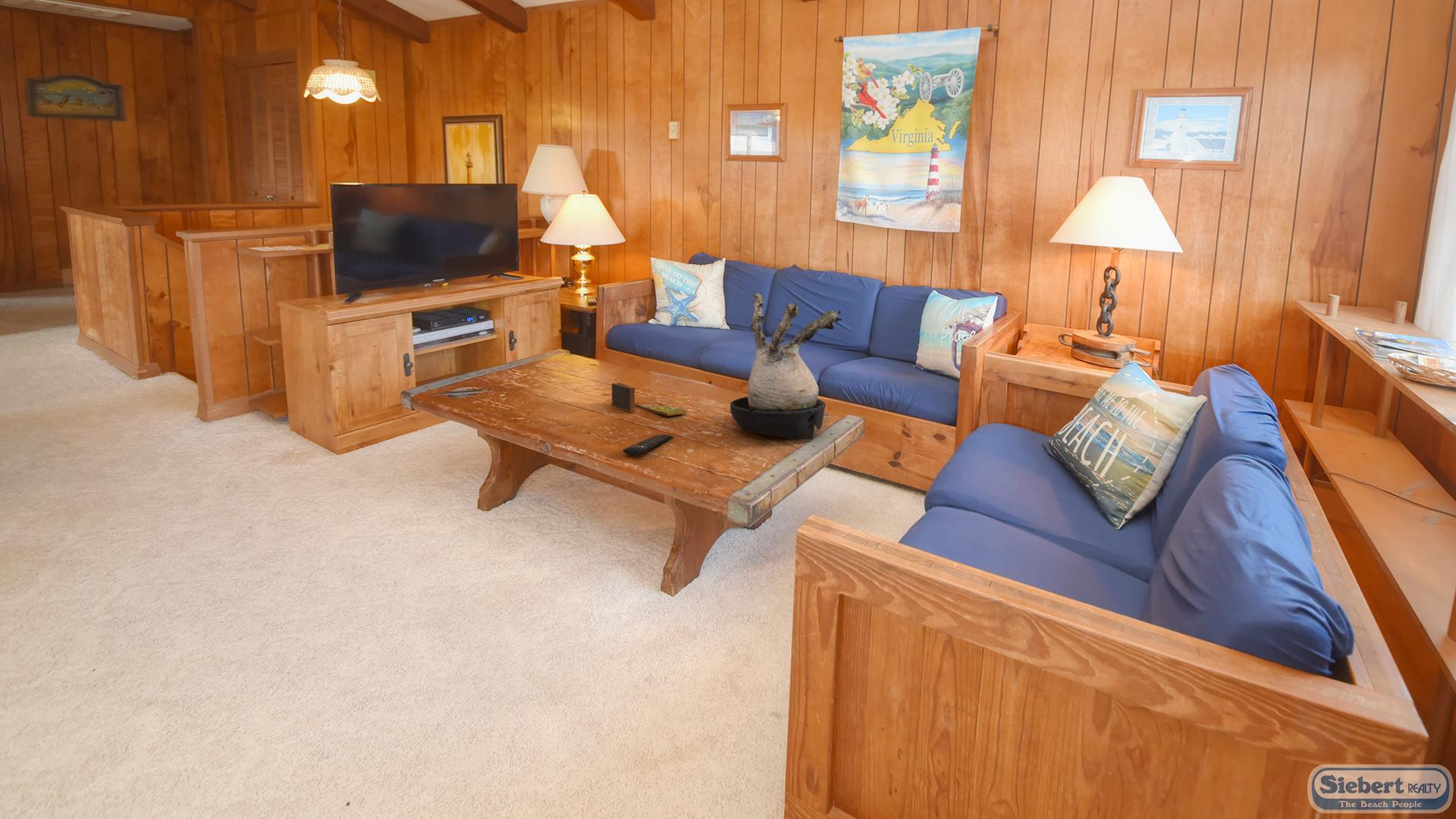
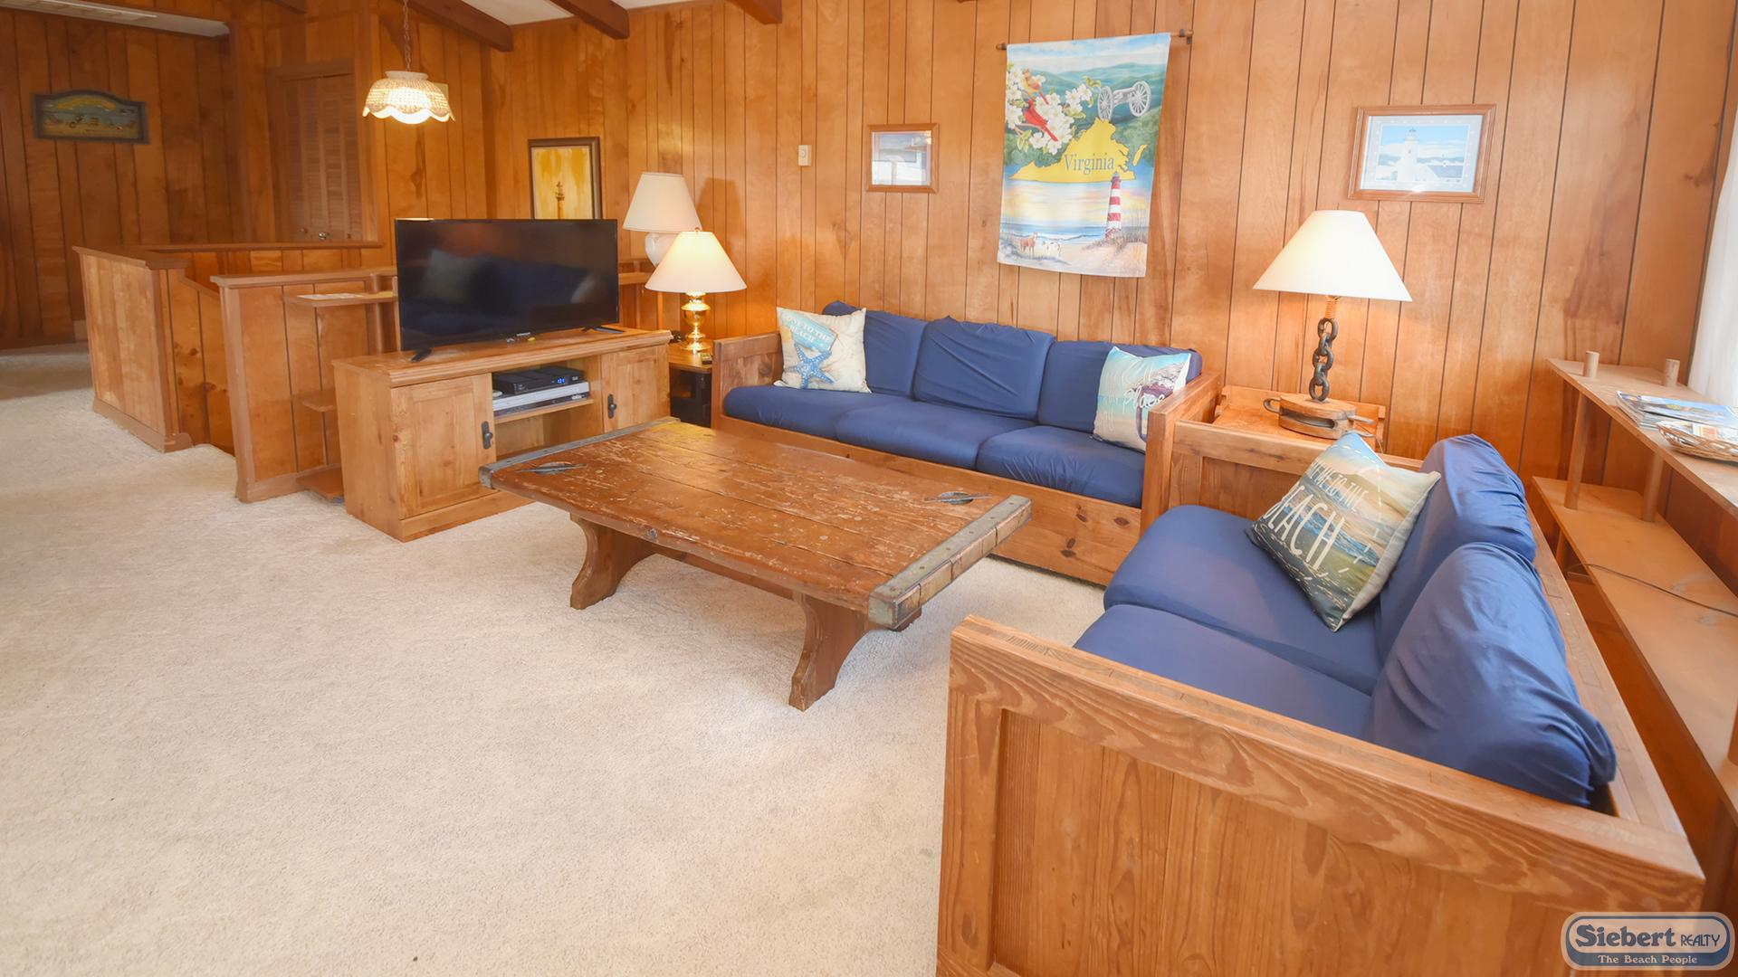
- remote control (649, 444)
- board game (645, 402)
- plant (785, 365)
